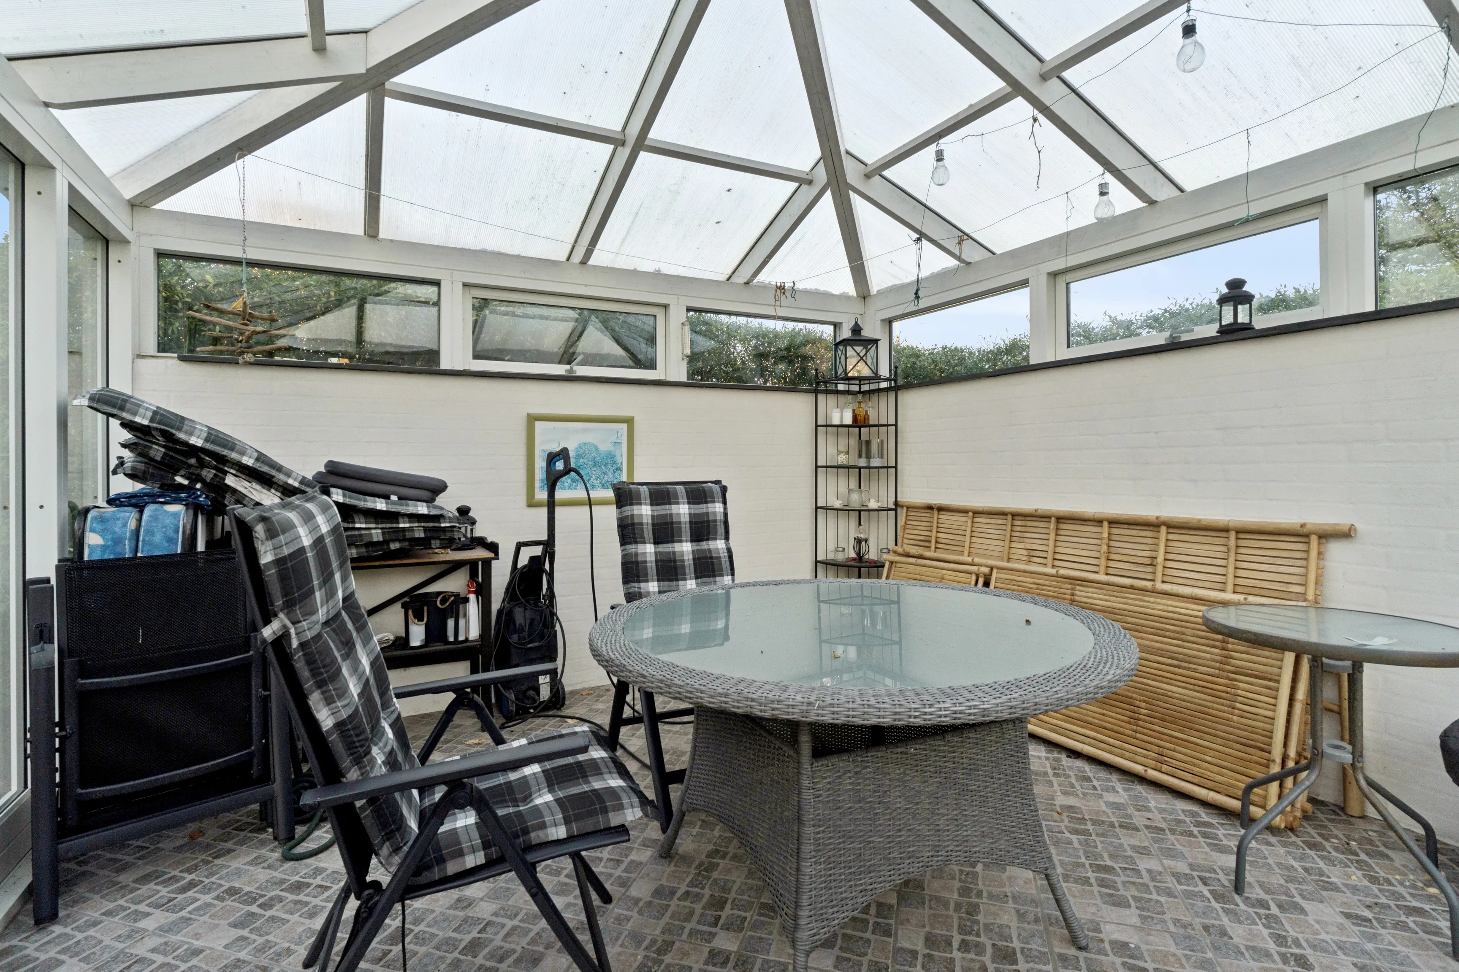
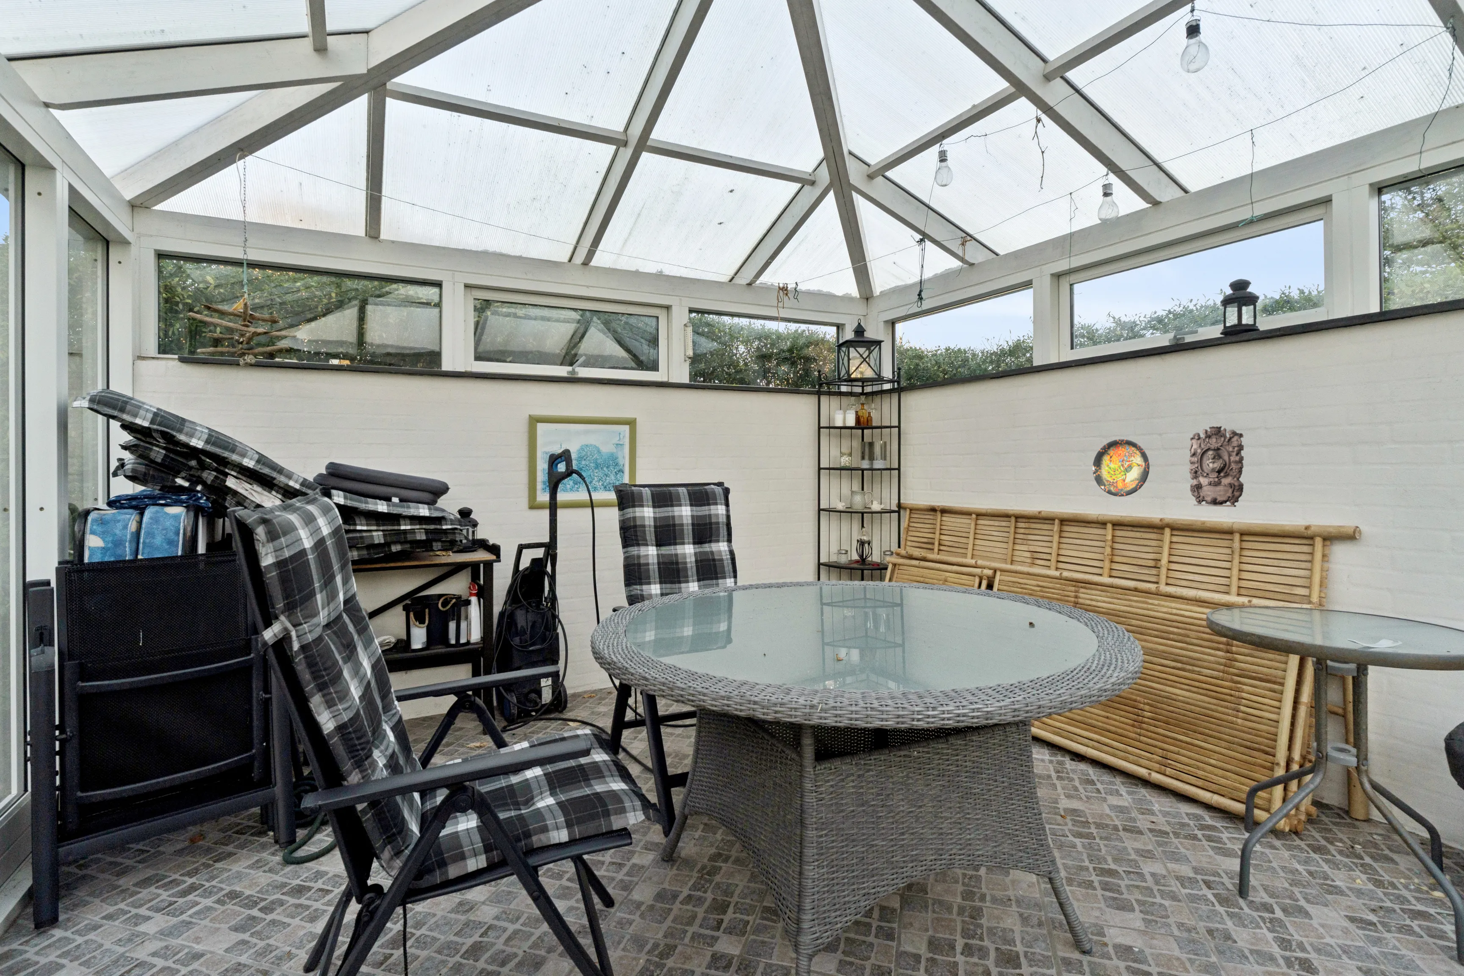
+ decorative plate (1121, 467)
+ wall ornament (1213, 466)
